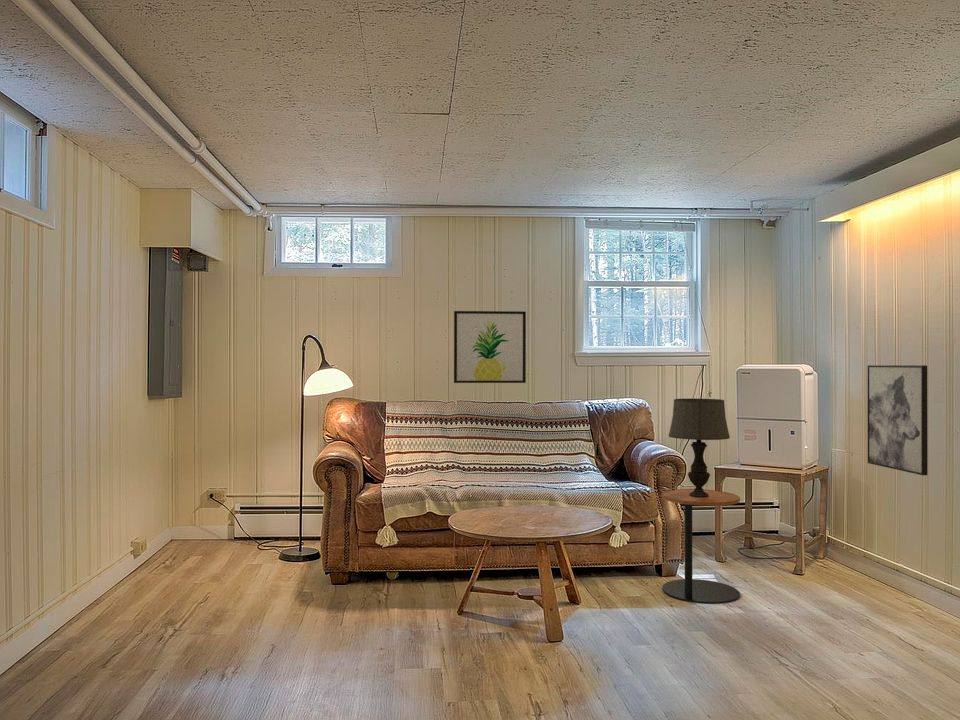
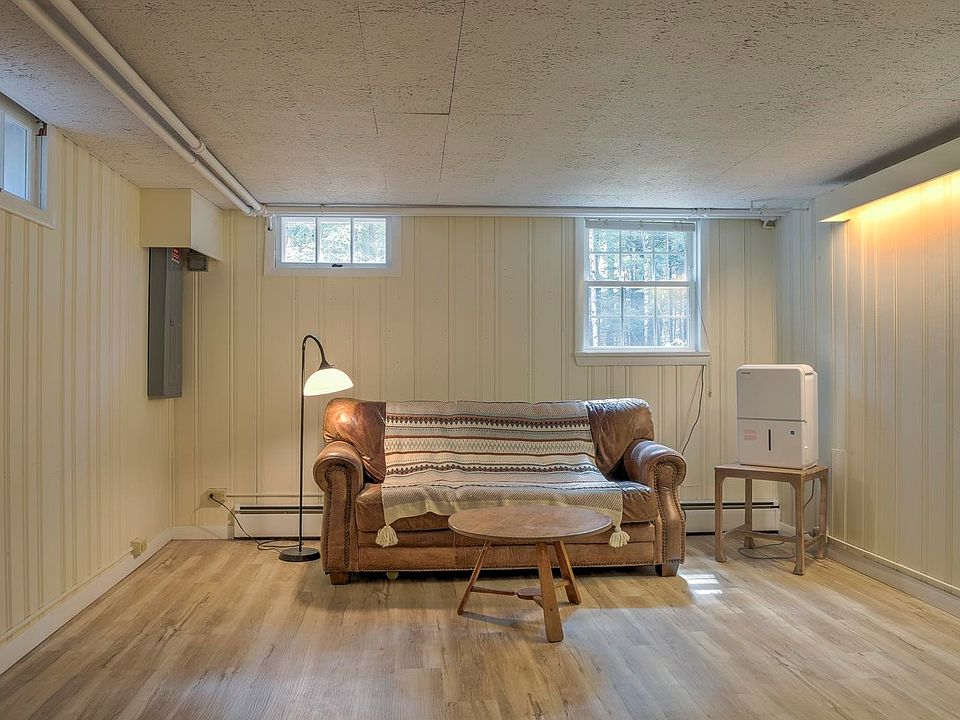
- side table (691, 543)
- table lamp (698, 446)
- wall art (489, 347)
- wall art (895, 417)
